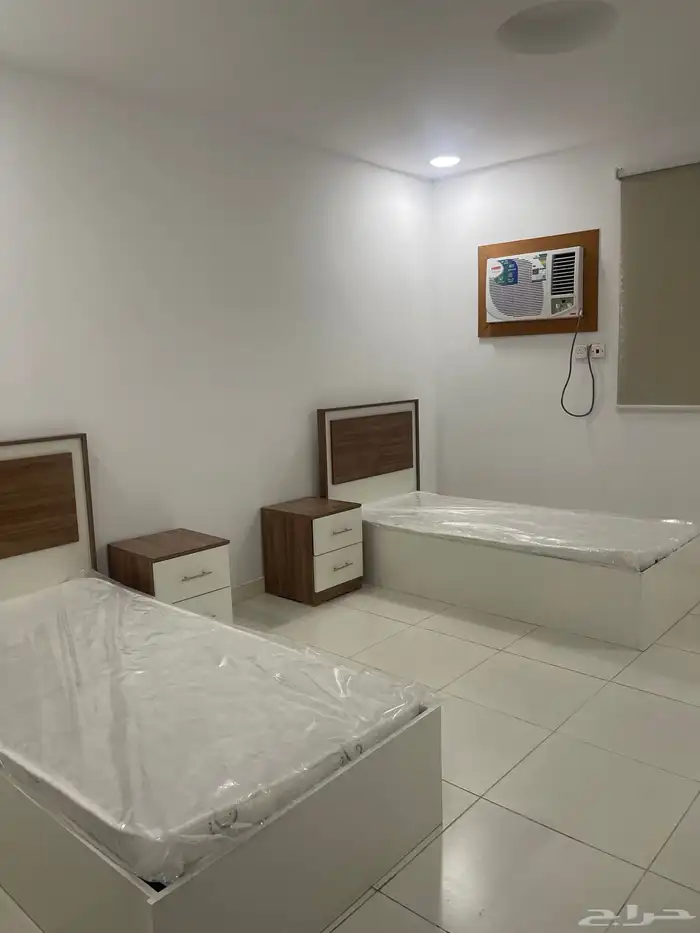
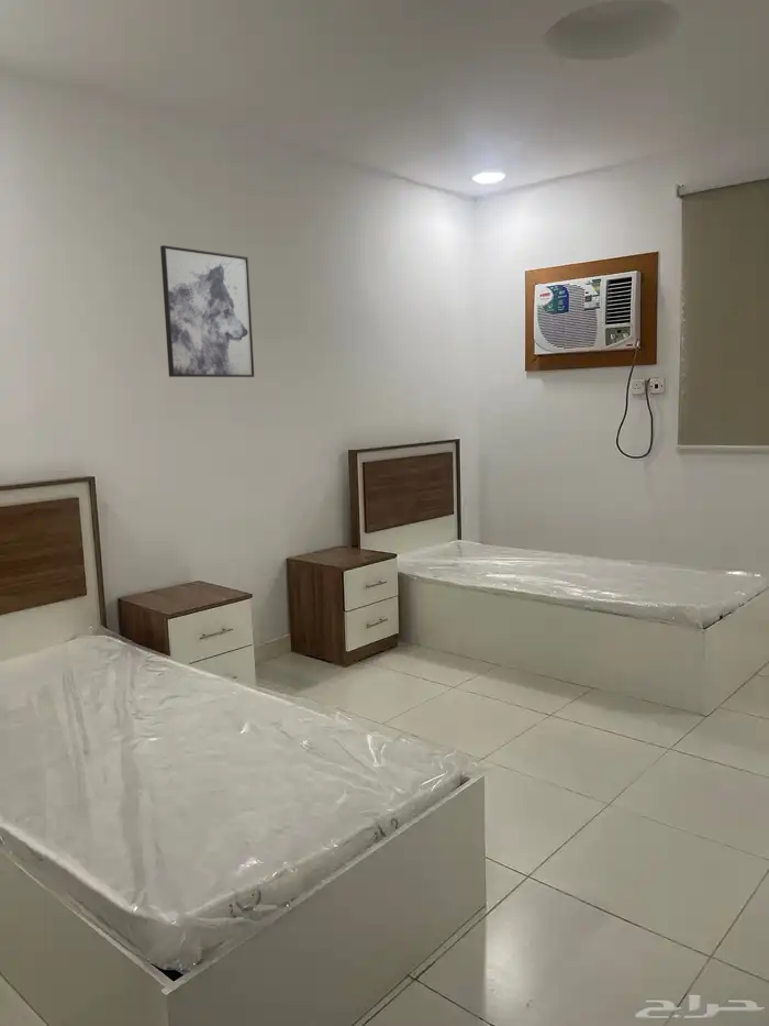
+ wall art (210, 315)
